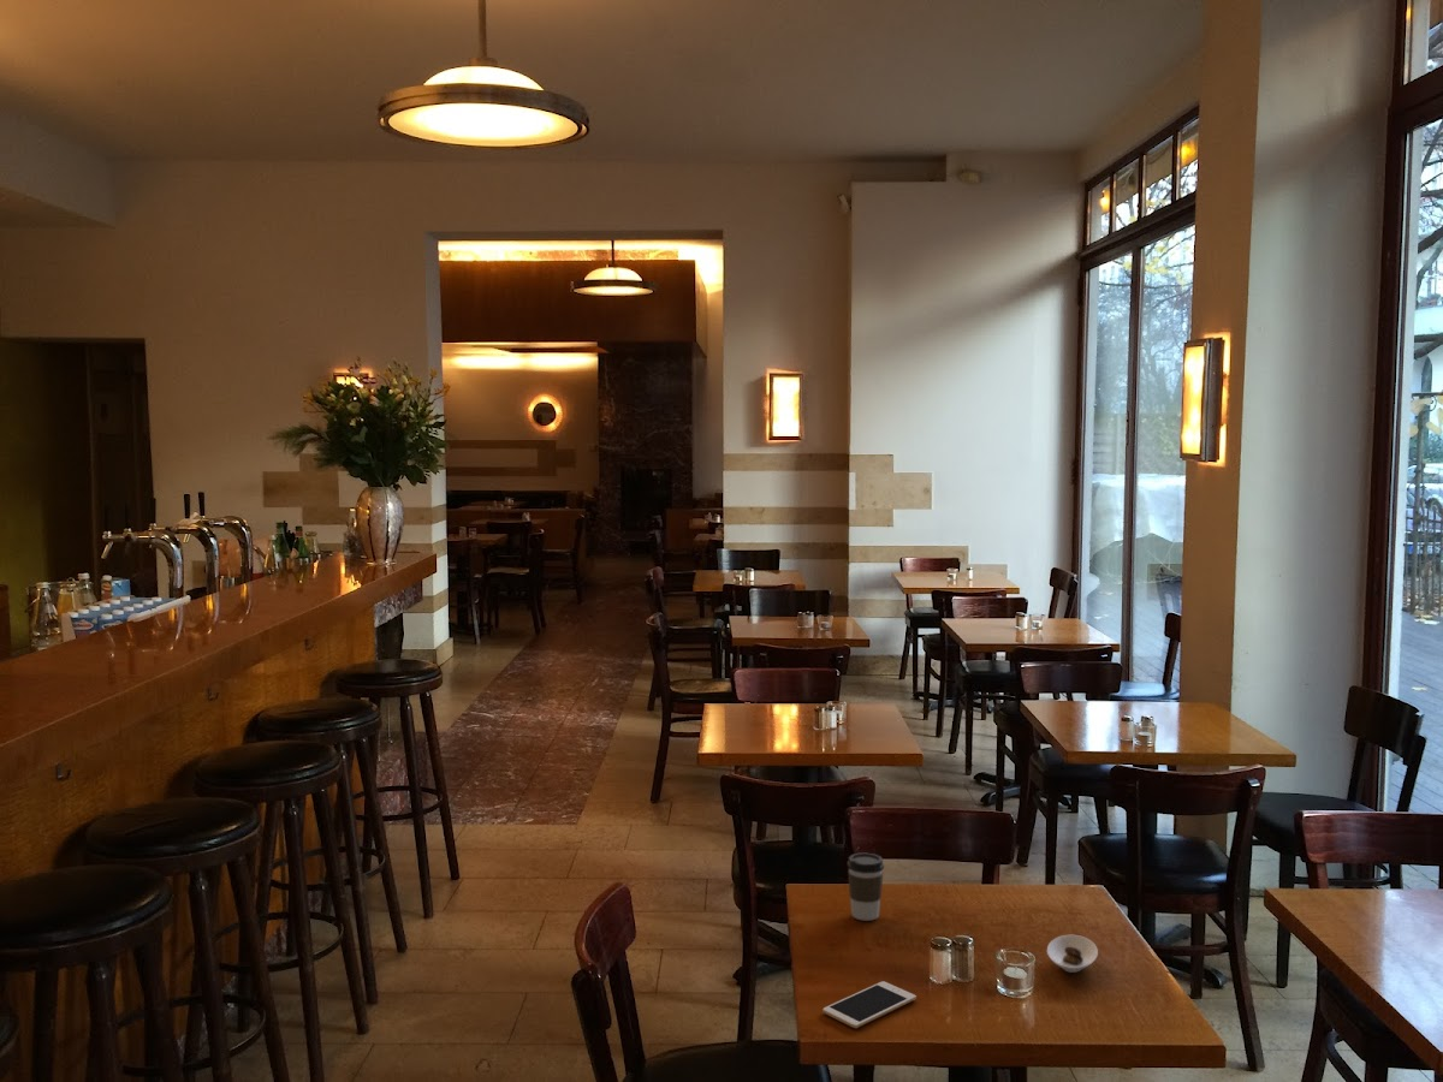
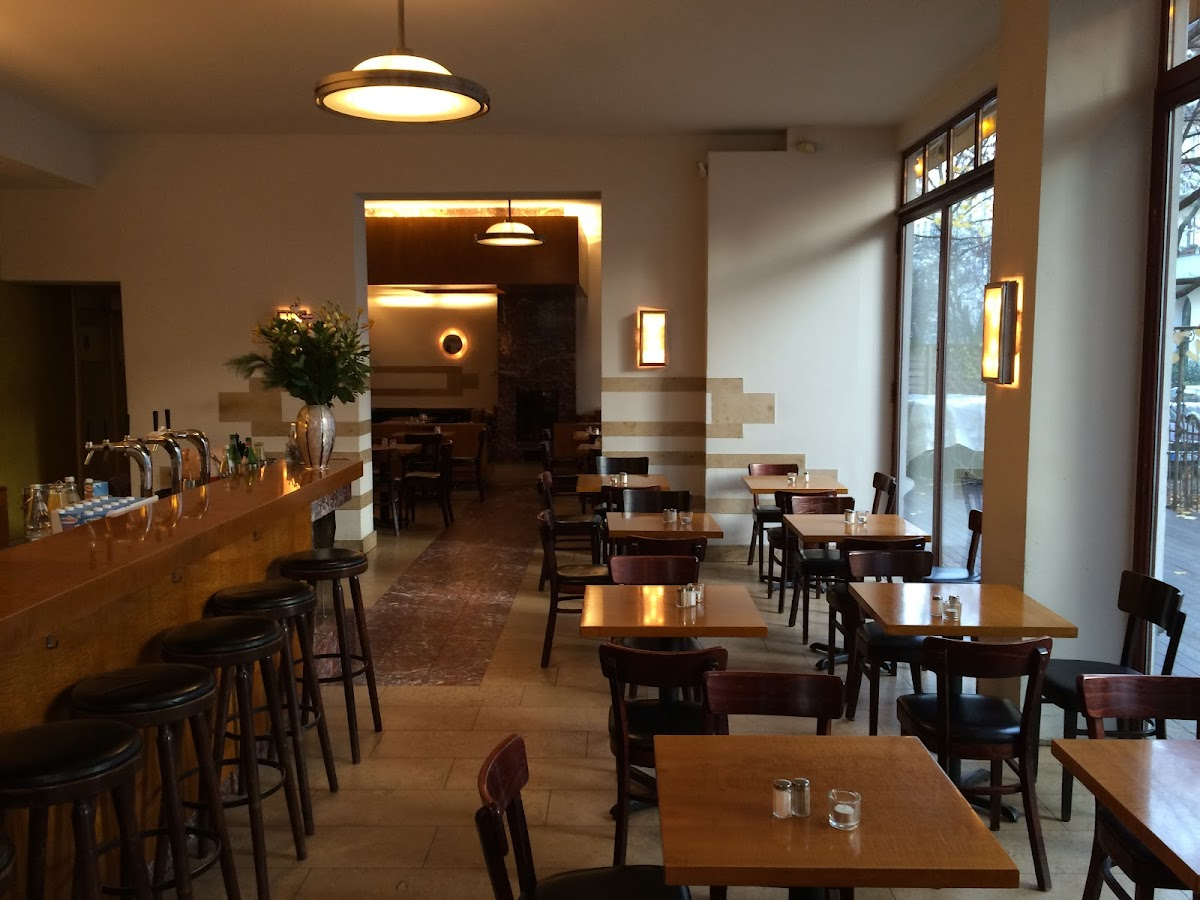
- cell phone (869, 1004)
- coffee cup (865, 886)
- saucer (1071, 956)
